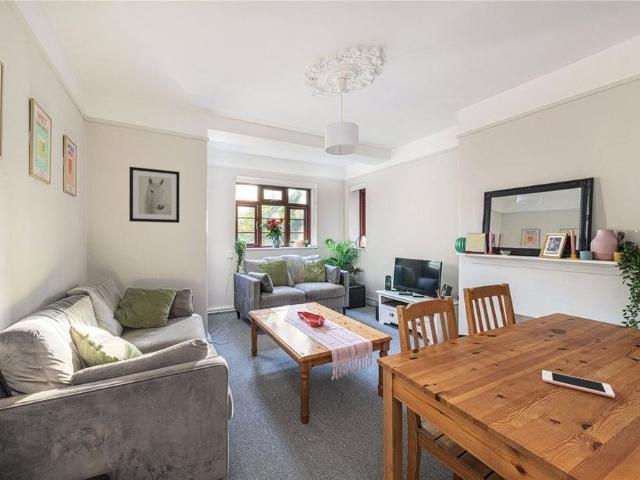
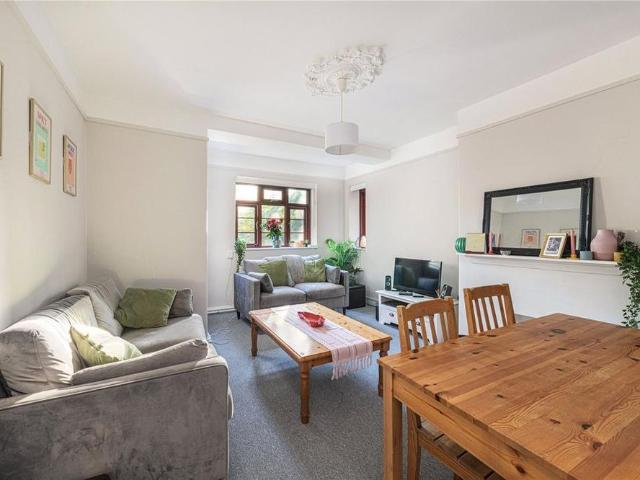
- cell phone (575, 382)
- wall art (155, 195)
